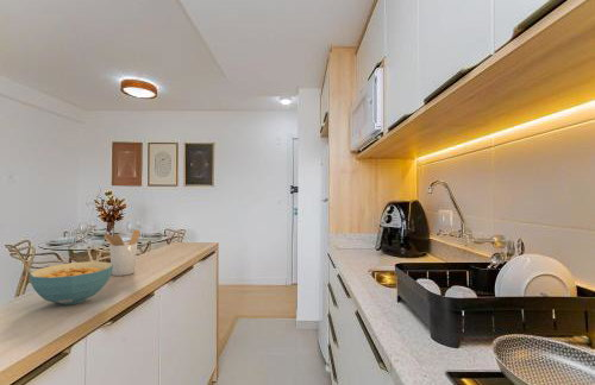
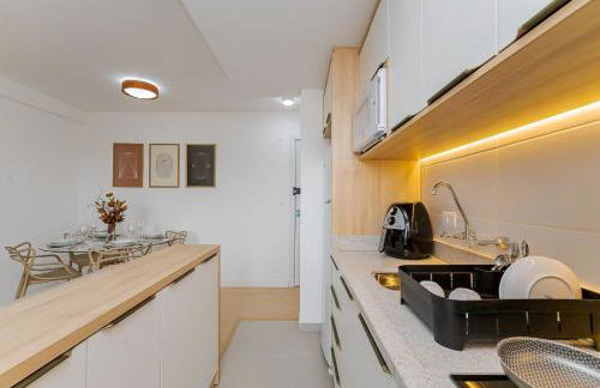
- utensil holder (119, 252)
- cereal bowl (73, 284)
